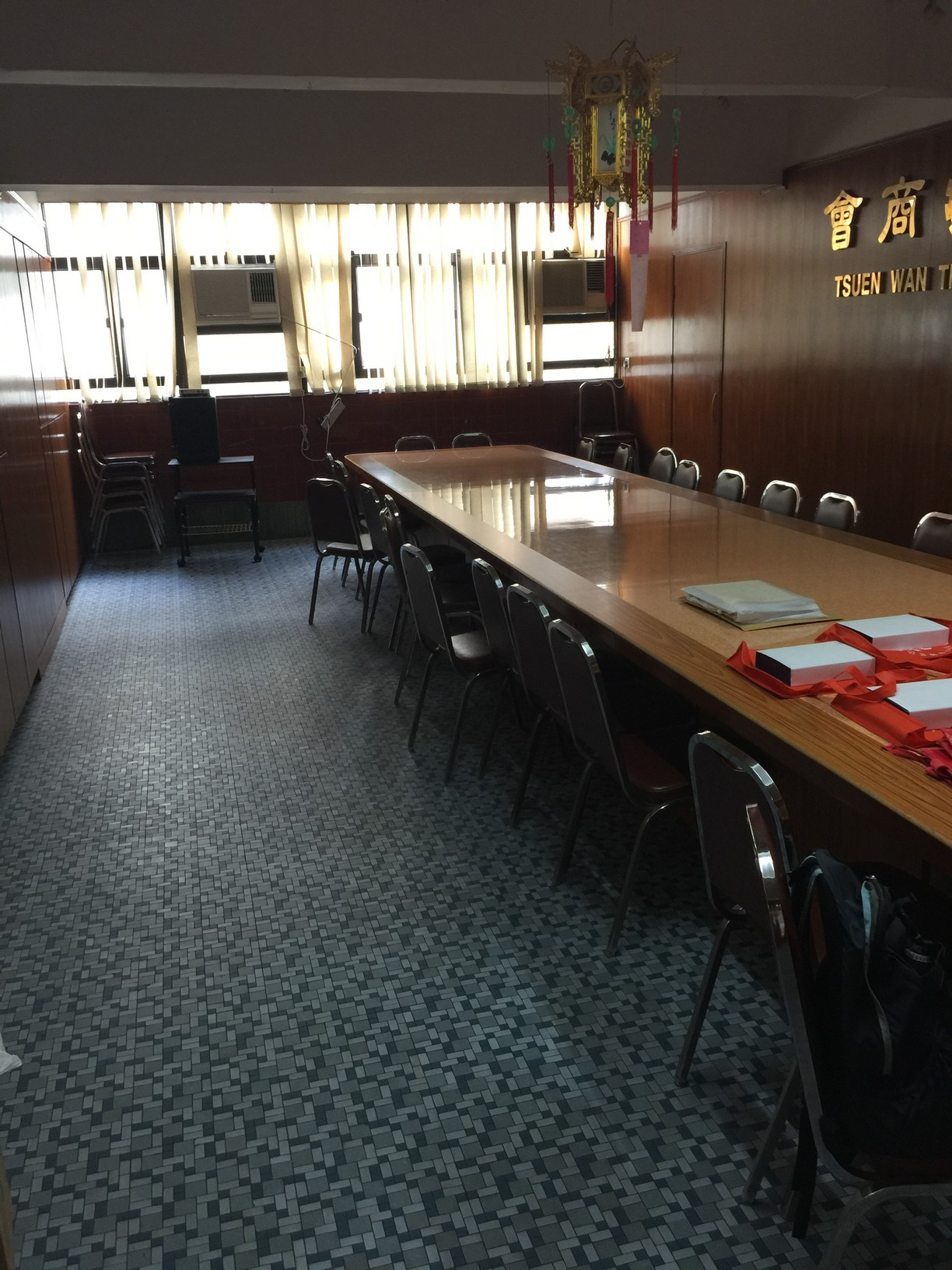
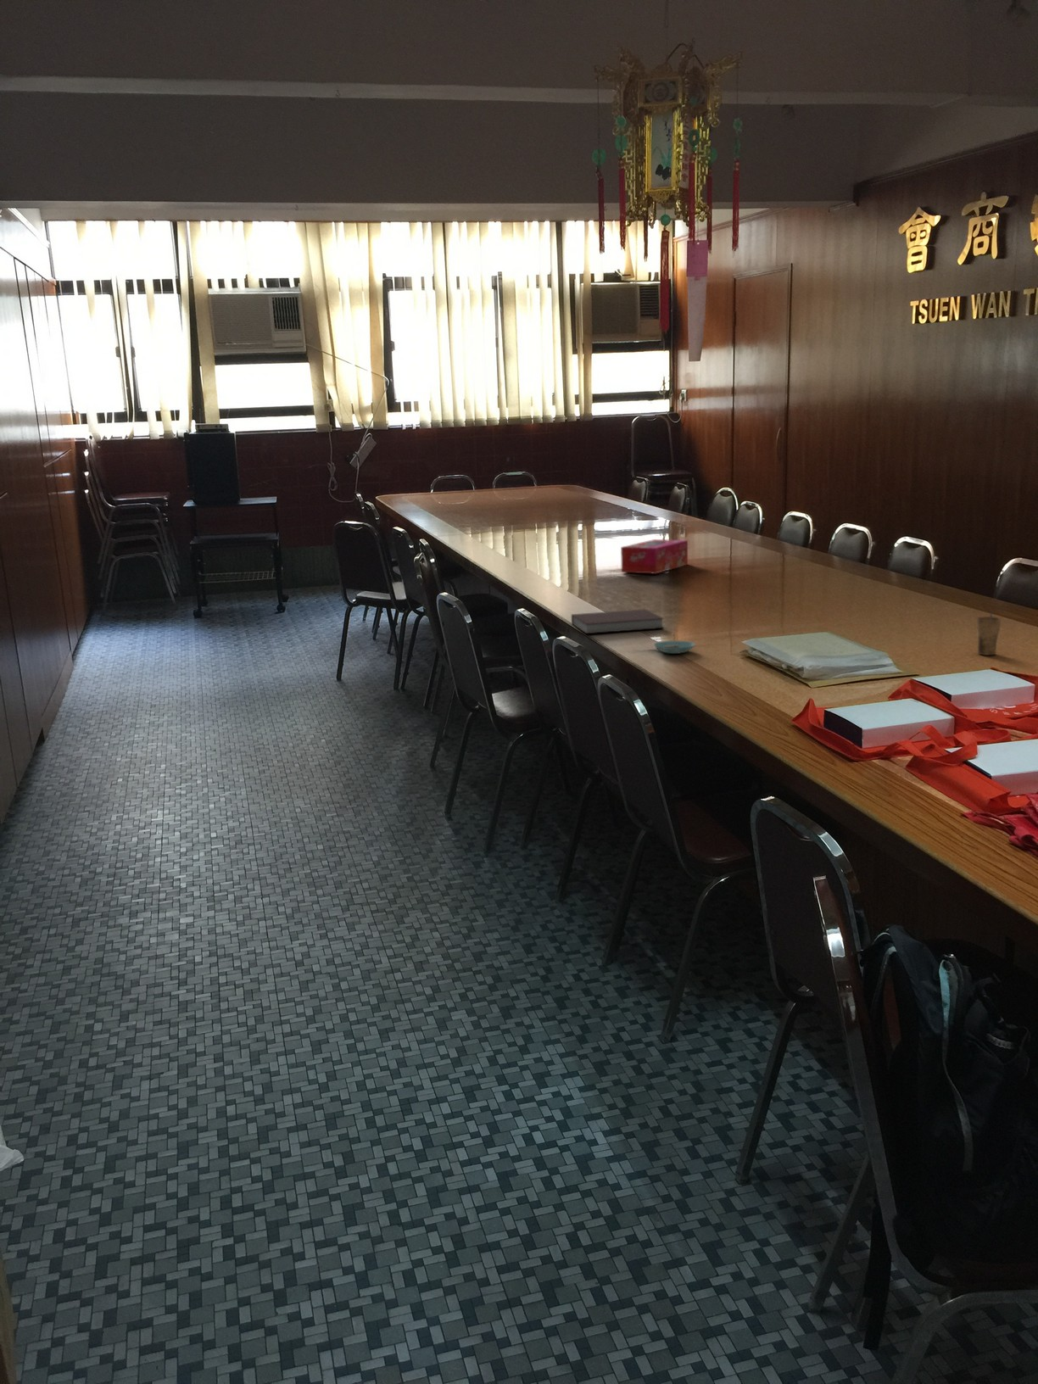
+ saucer (674, 647)
+ cup (988, 631)
+ tissue box (654, 556)
+ notebook (616, 621)
